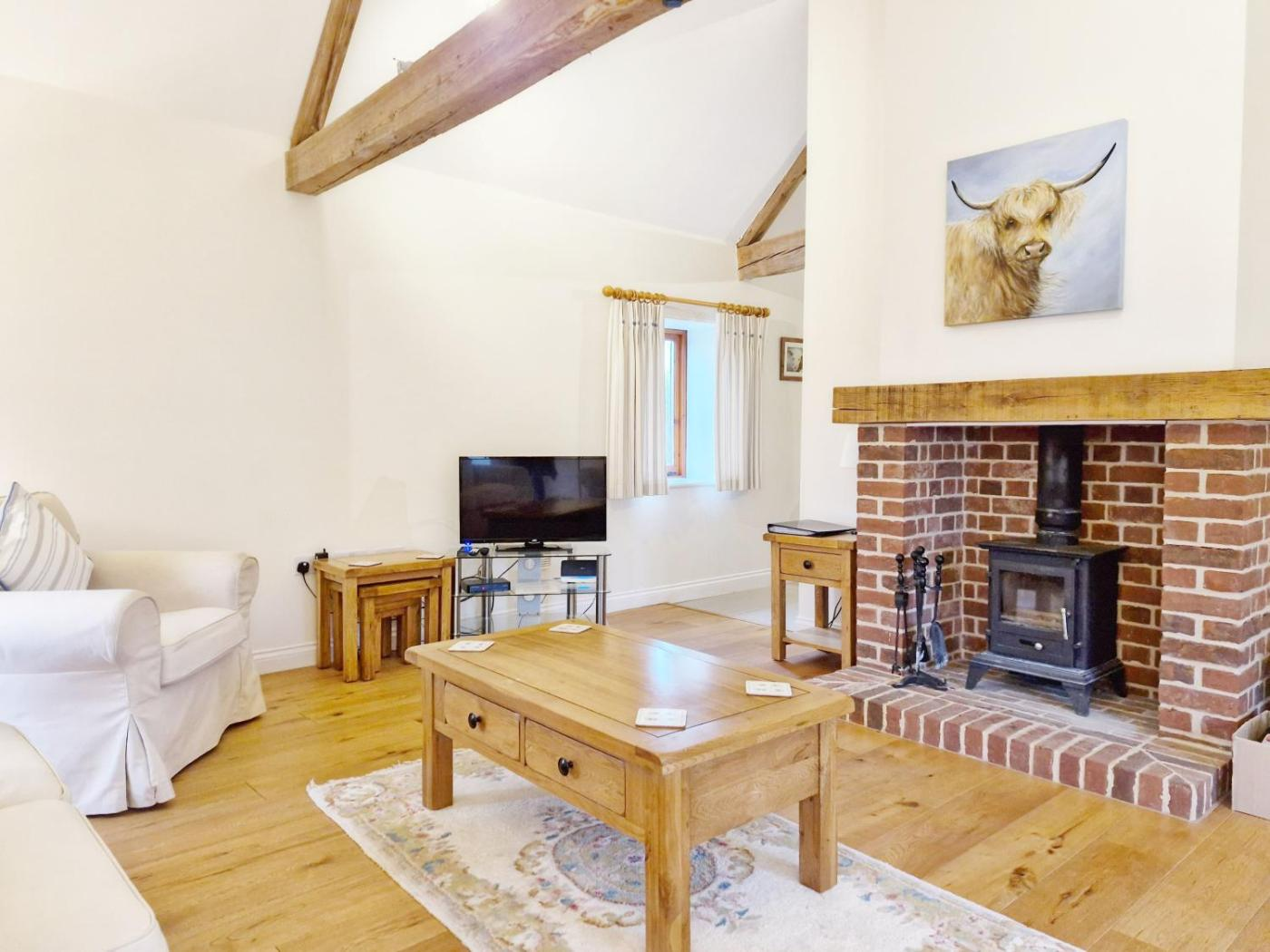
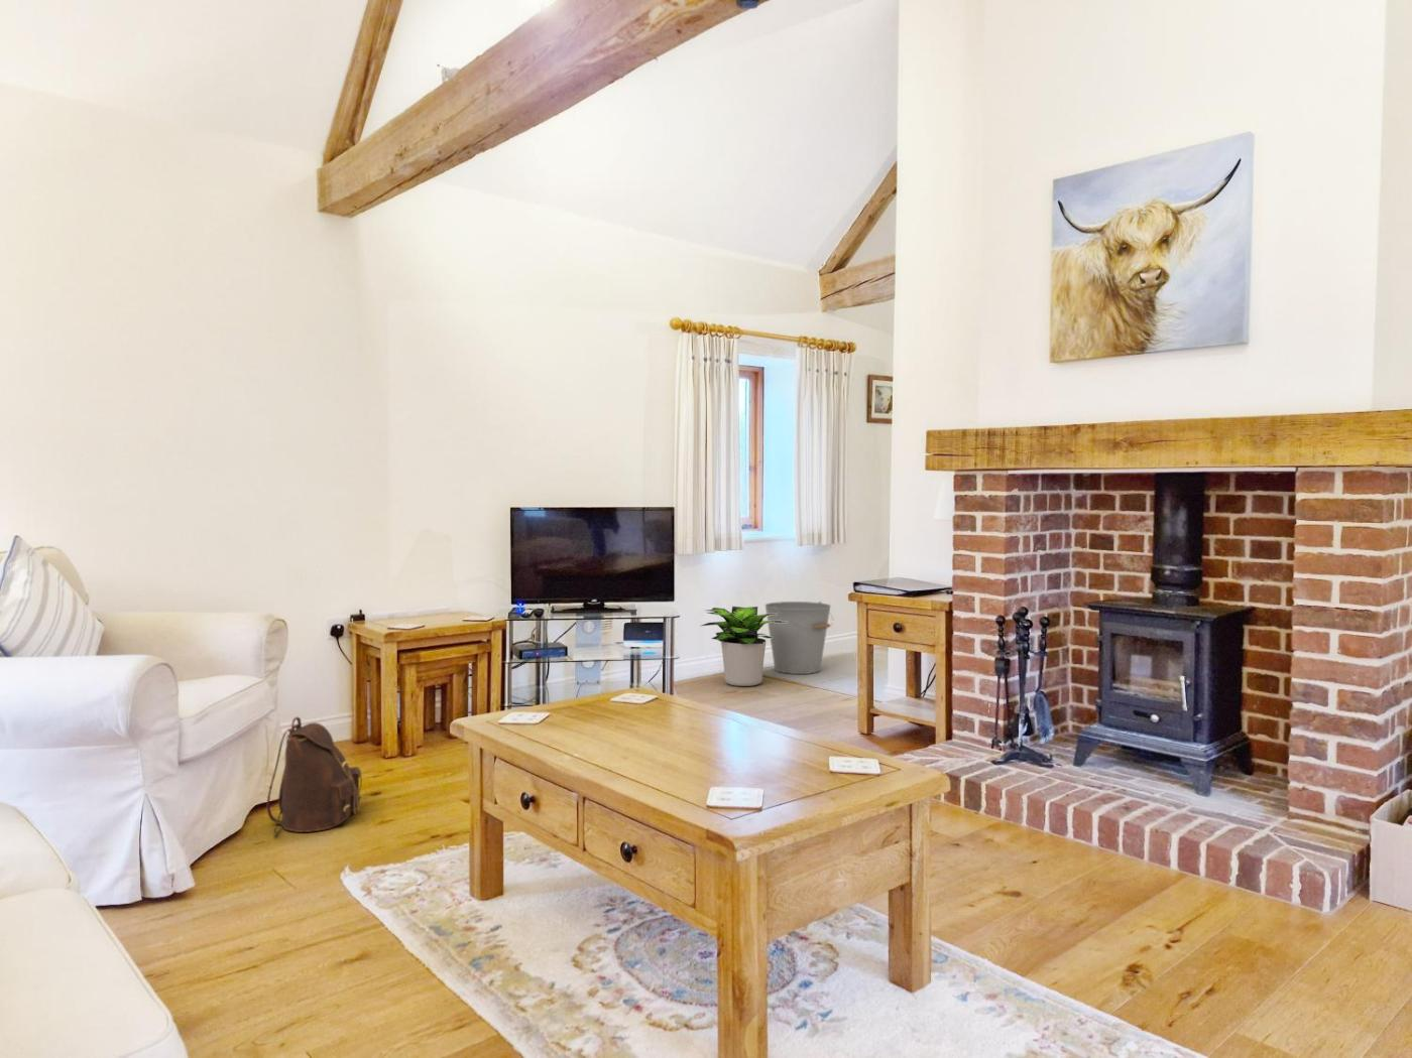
+ backpack (316, 768)
+ potted plant (743, 646)
+ bucket (798, 637)
